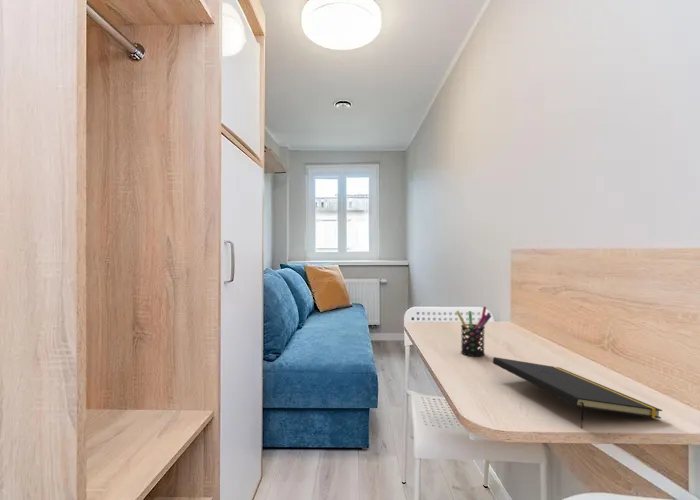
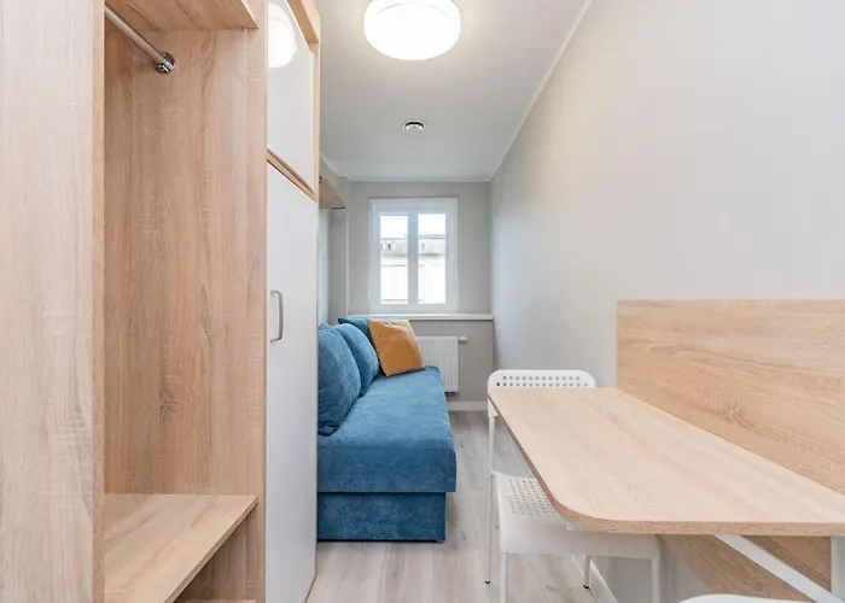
- notepad (566, 383)
- pen holder (473, 329)
